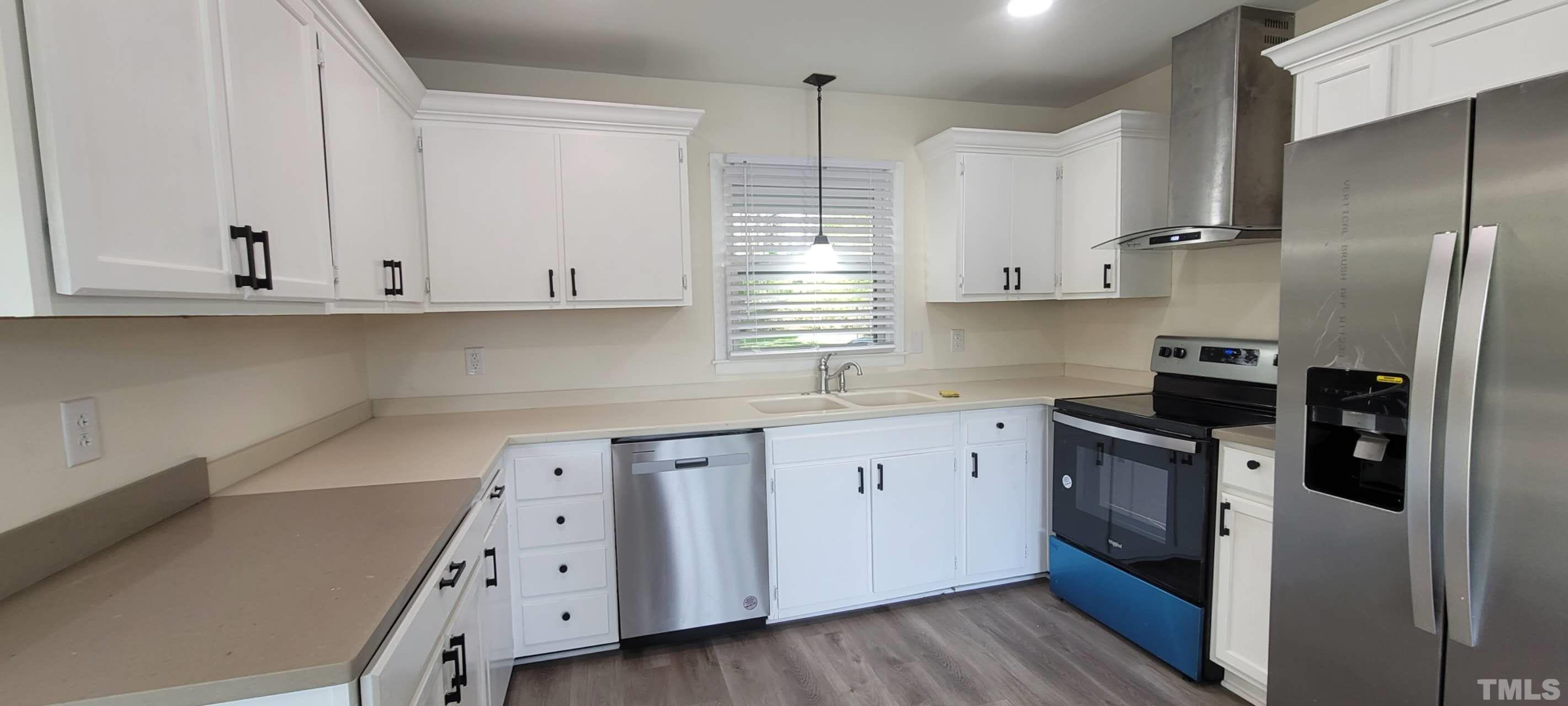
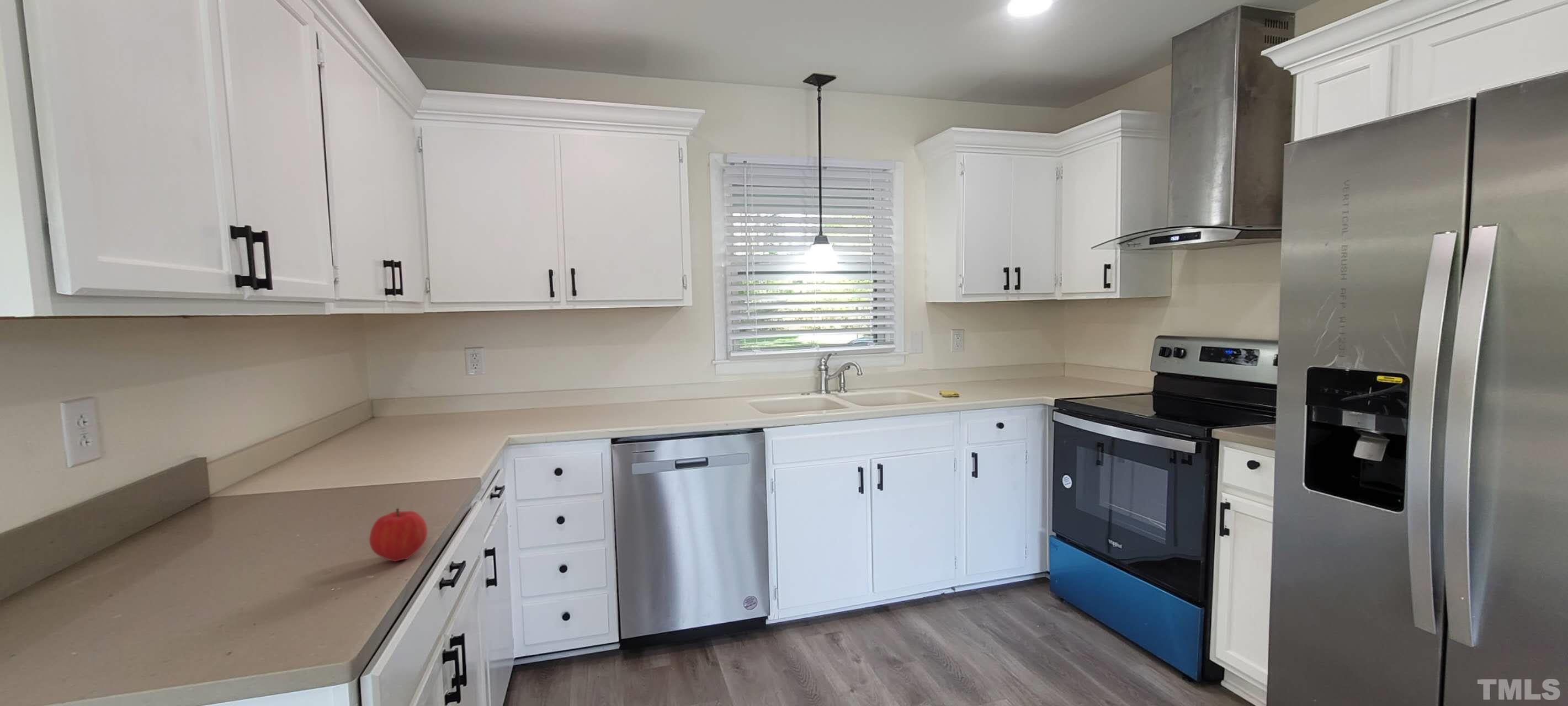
+ fruit (398, 533)
